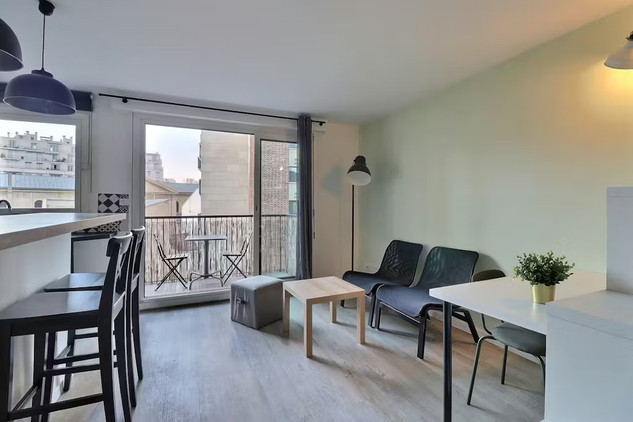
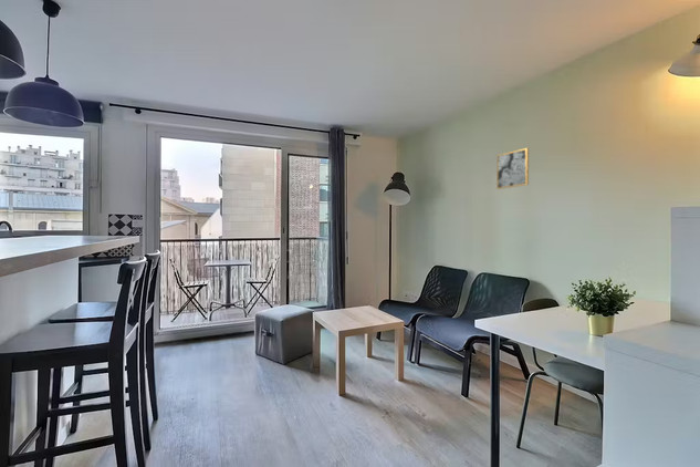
+ wall art (512, 169)
